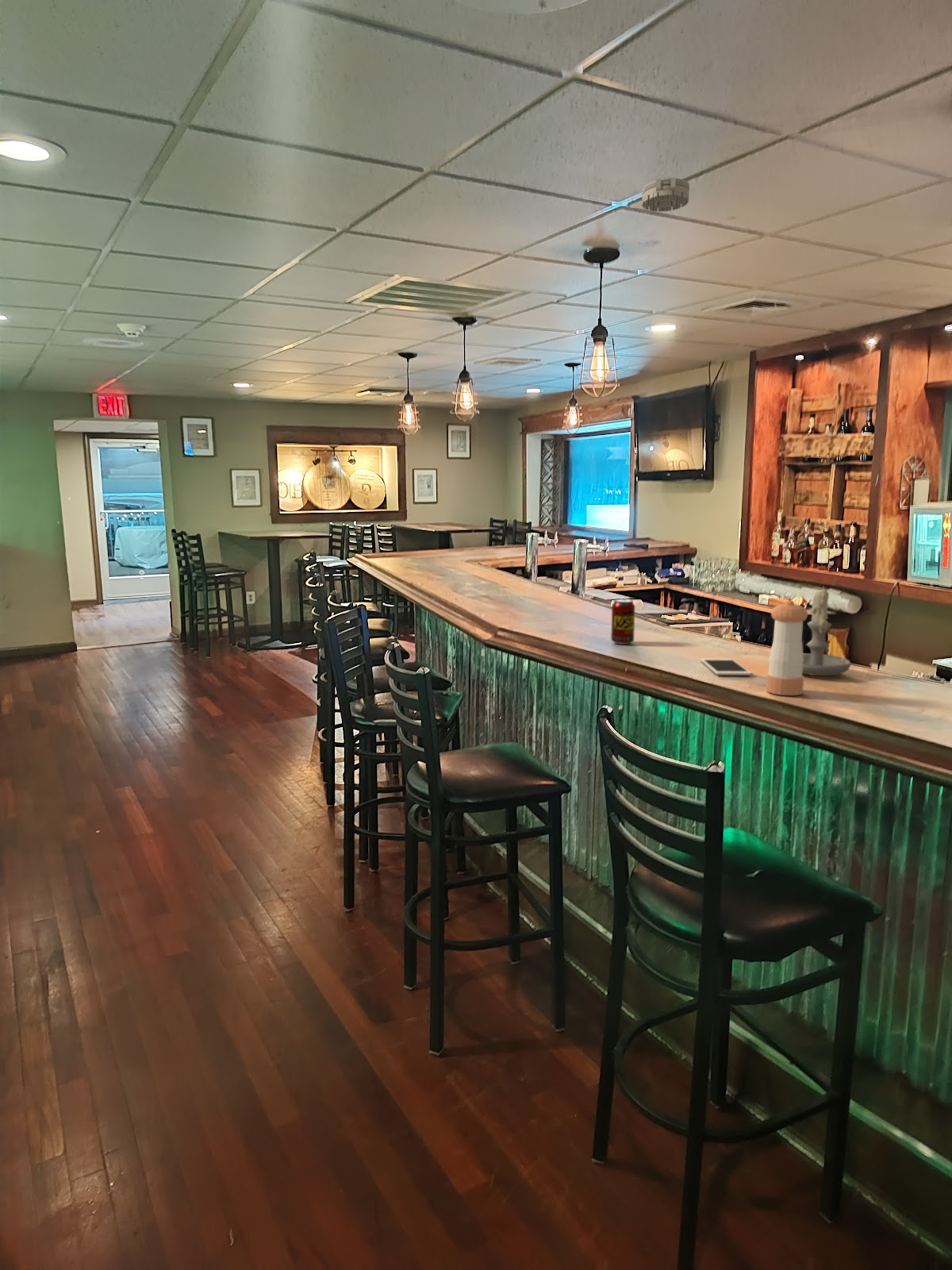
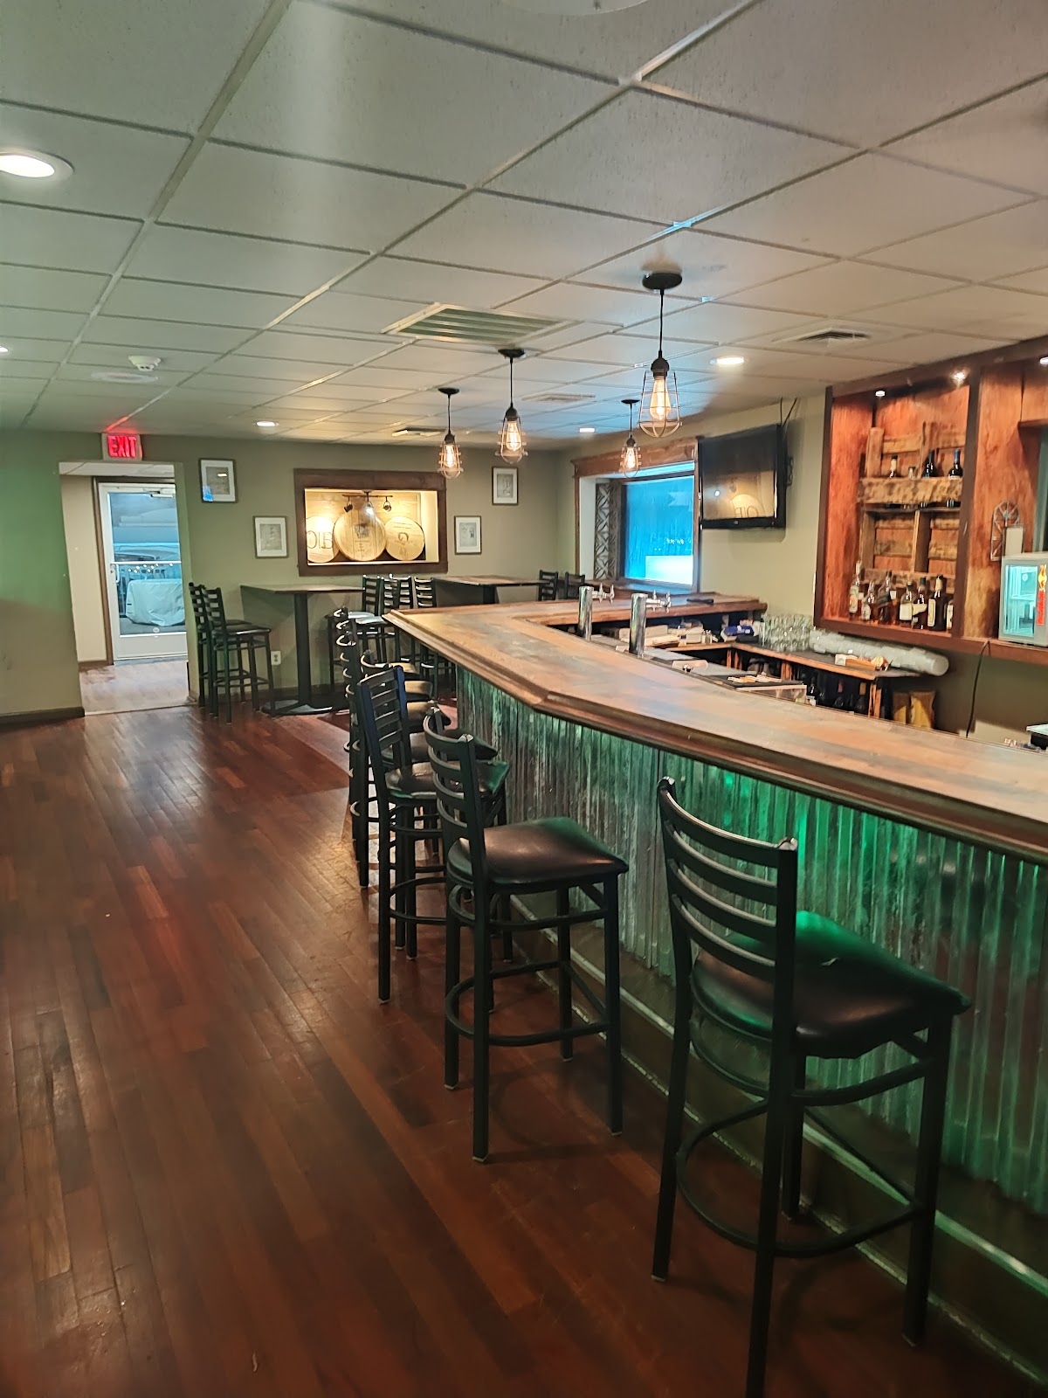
- beverage can (623, 621)
- cell phone (724, 666)
- pepper shaker (787, 646)
- candle (819, 629)
- smoke detector (665, 194)
